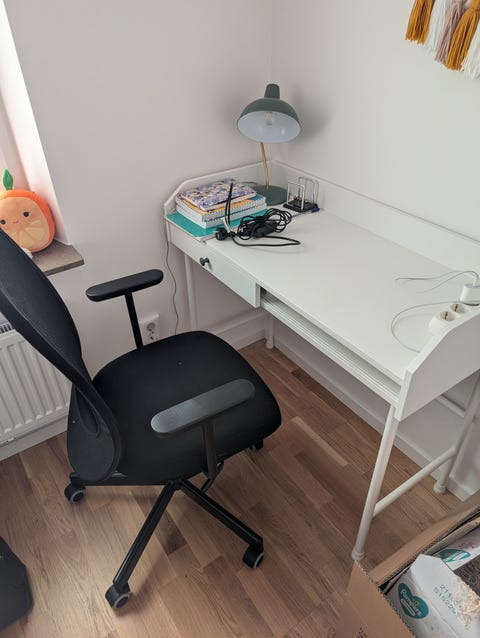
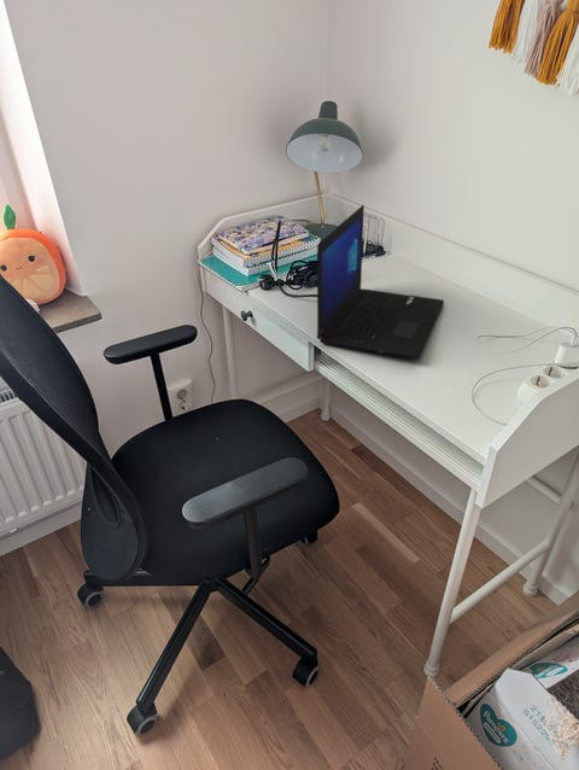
+ laptop (386, 292)
